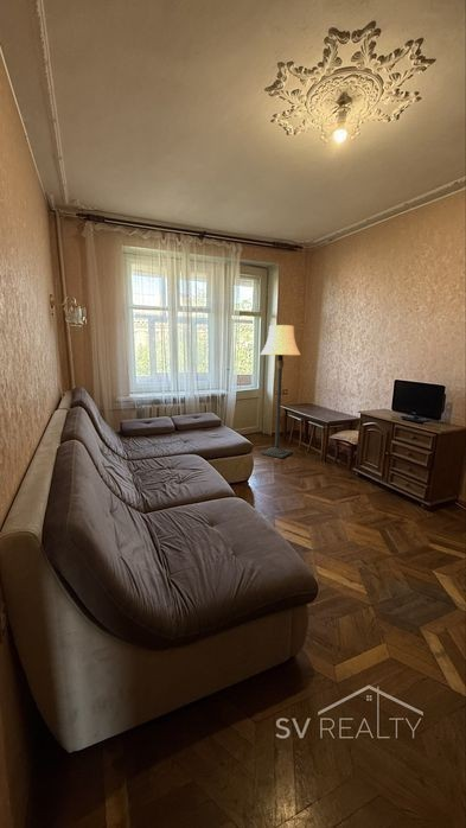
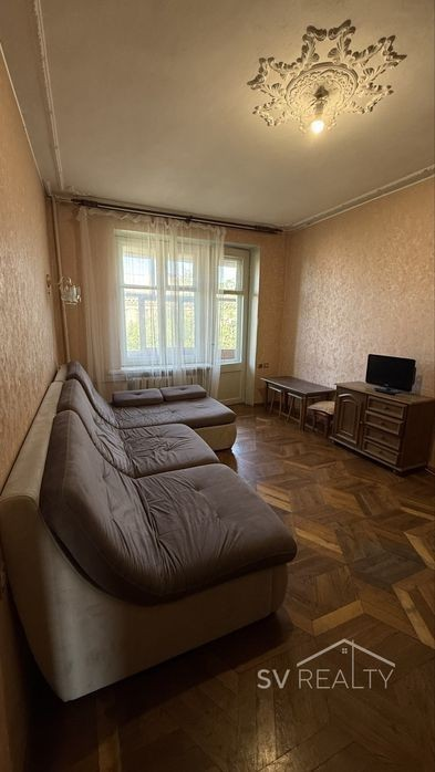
- lamp (279, 391)
